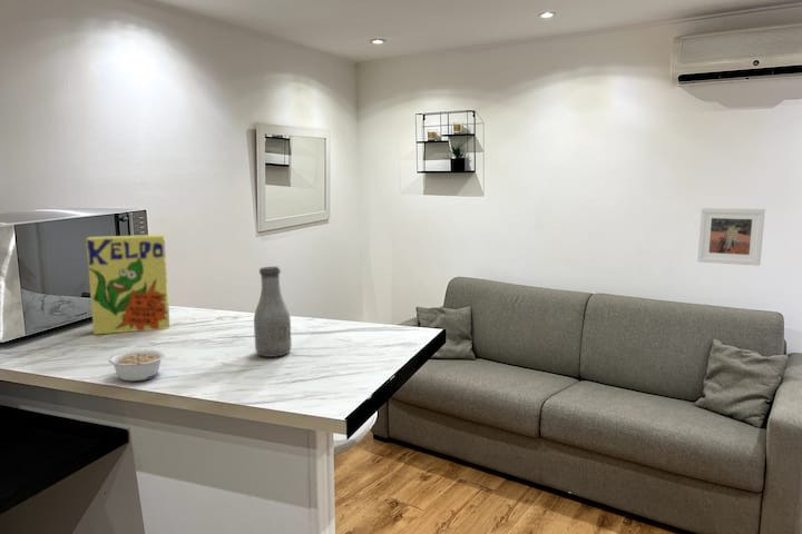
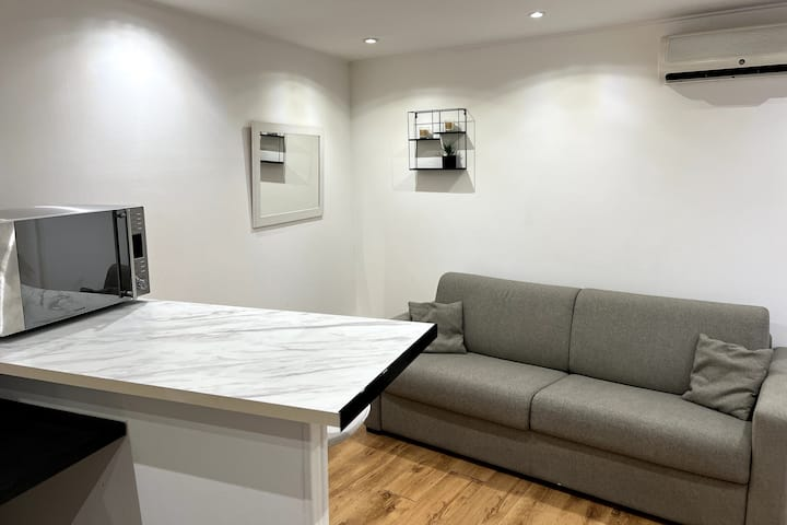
- cereal box (129, 283)
- bottle (272, 310)
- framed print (730, 236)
- legume (138, 364)
